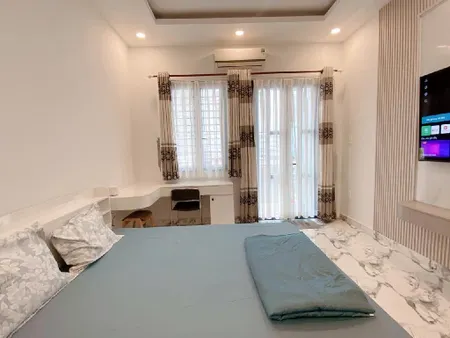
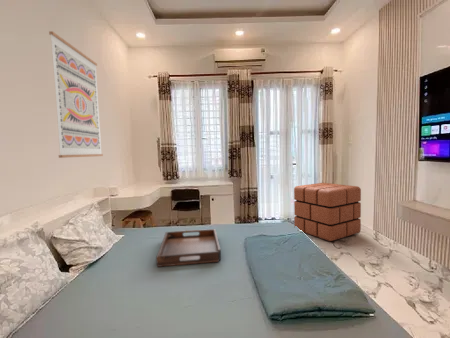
+ wall art (80, 104)
+ pouf (326, 208)
+ serving tray (190, 245)
